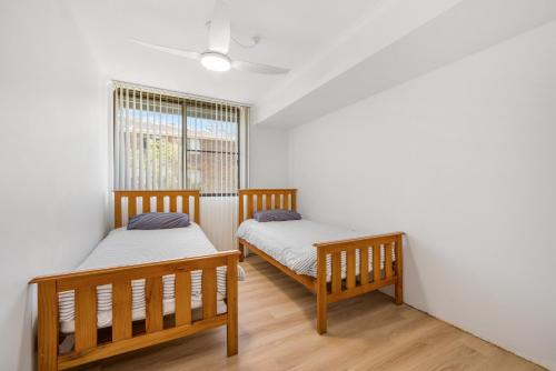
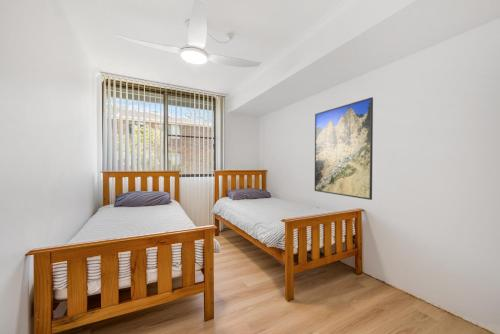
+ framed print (339, 150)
